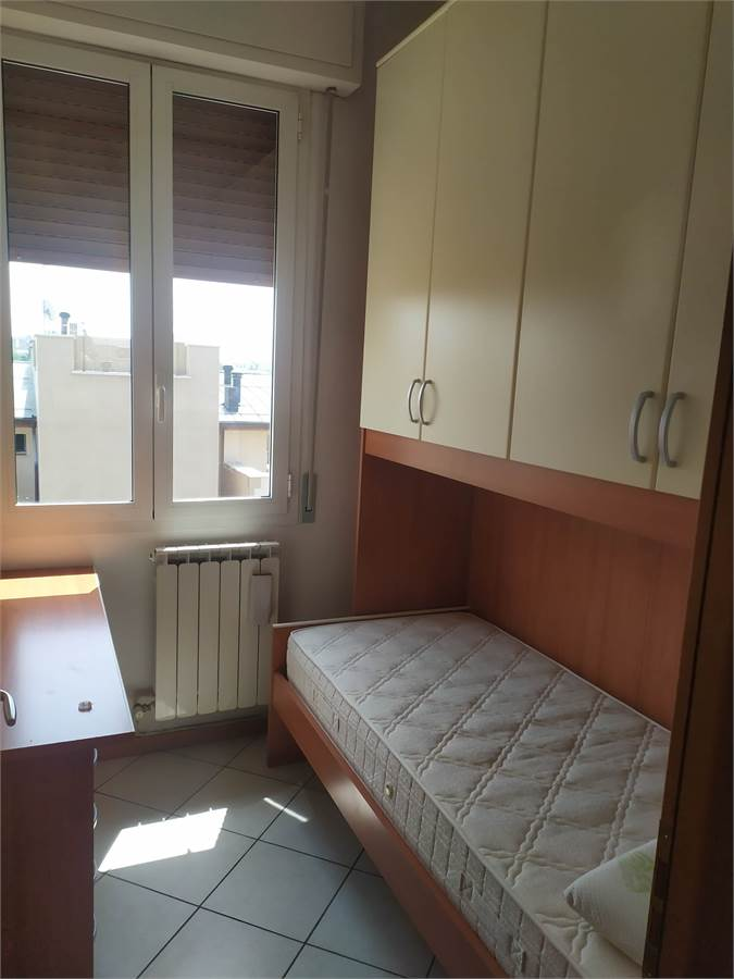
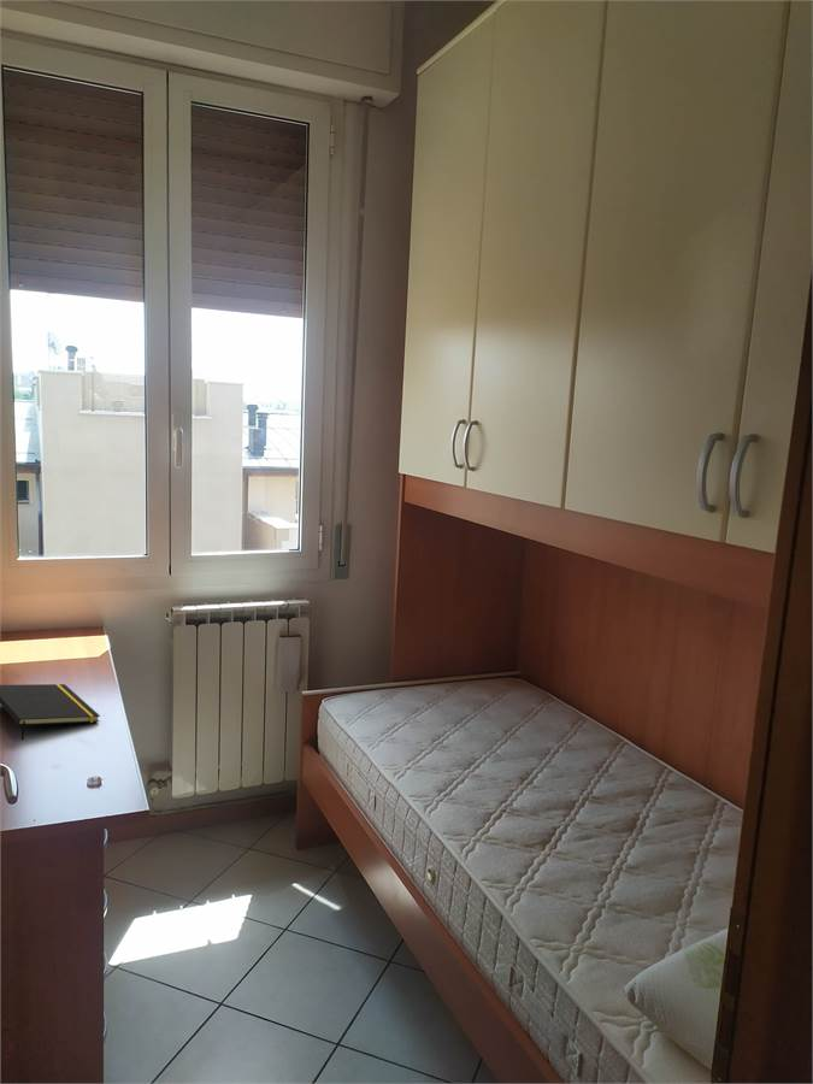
+ notepad (43, 702)
